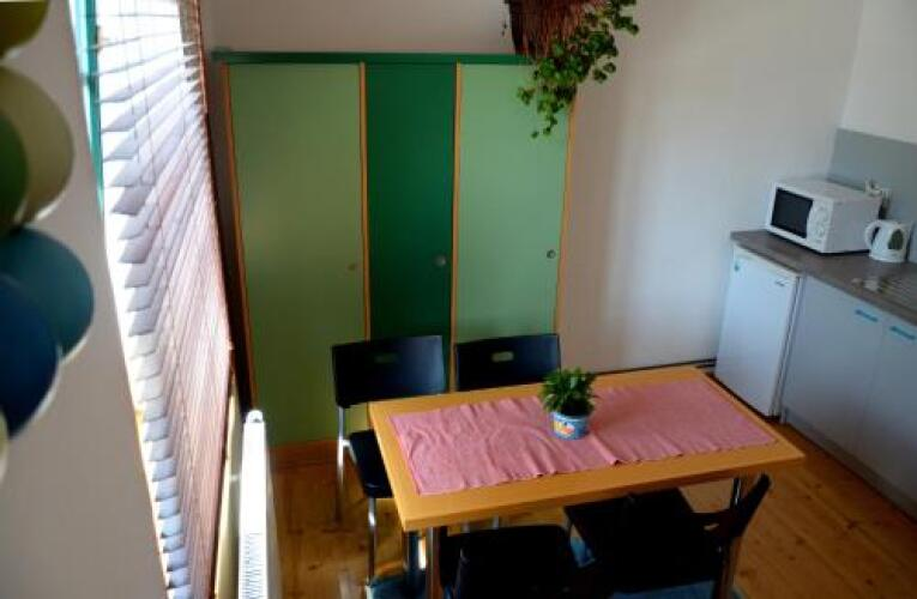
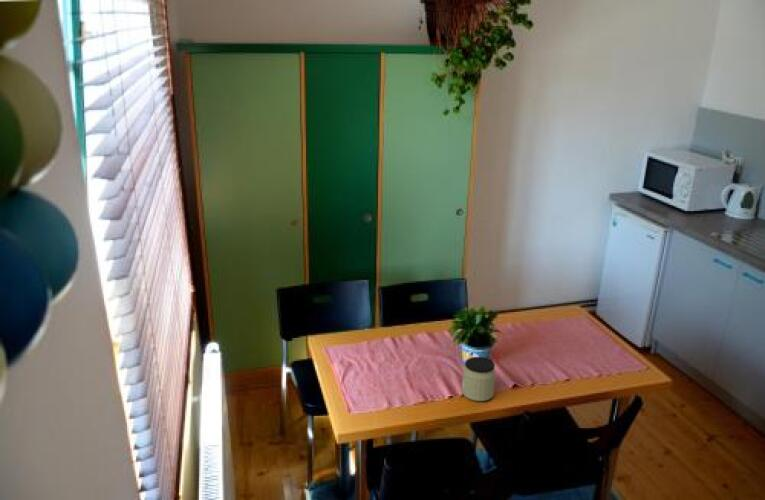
+ jar (478, 378)
